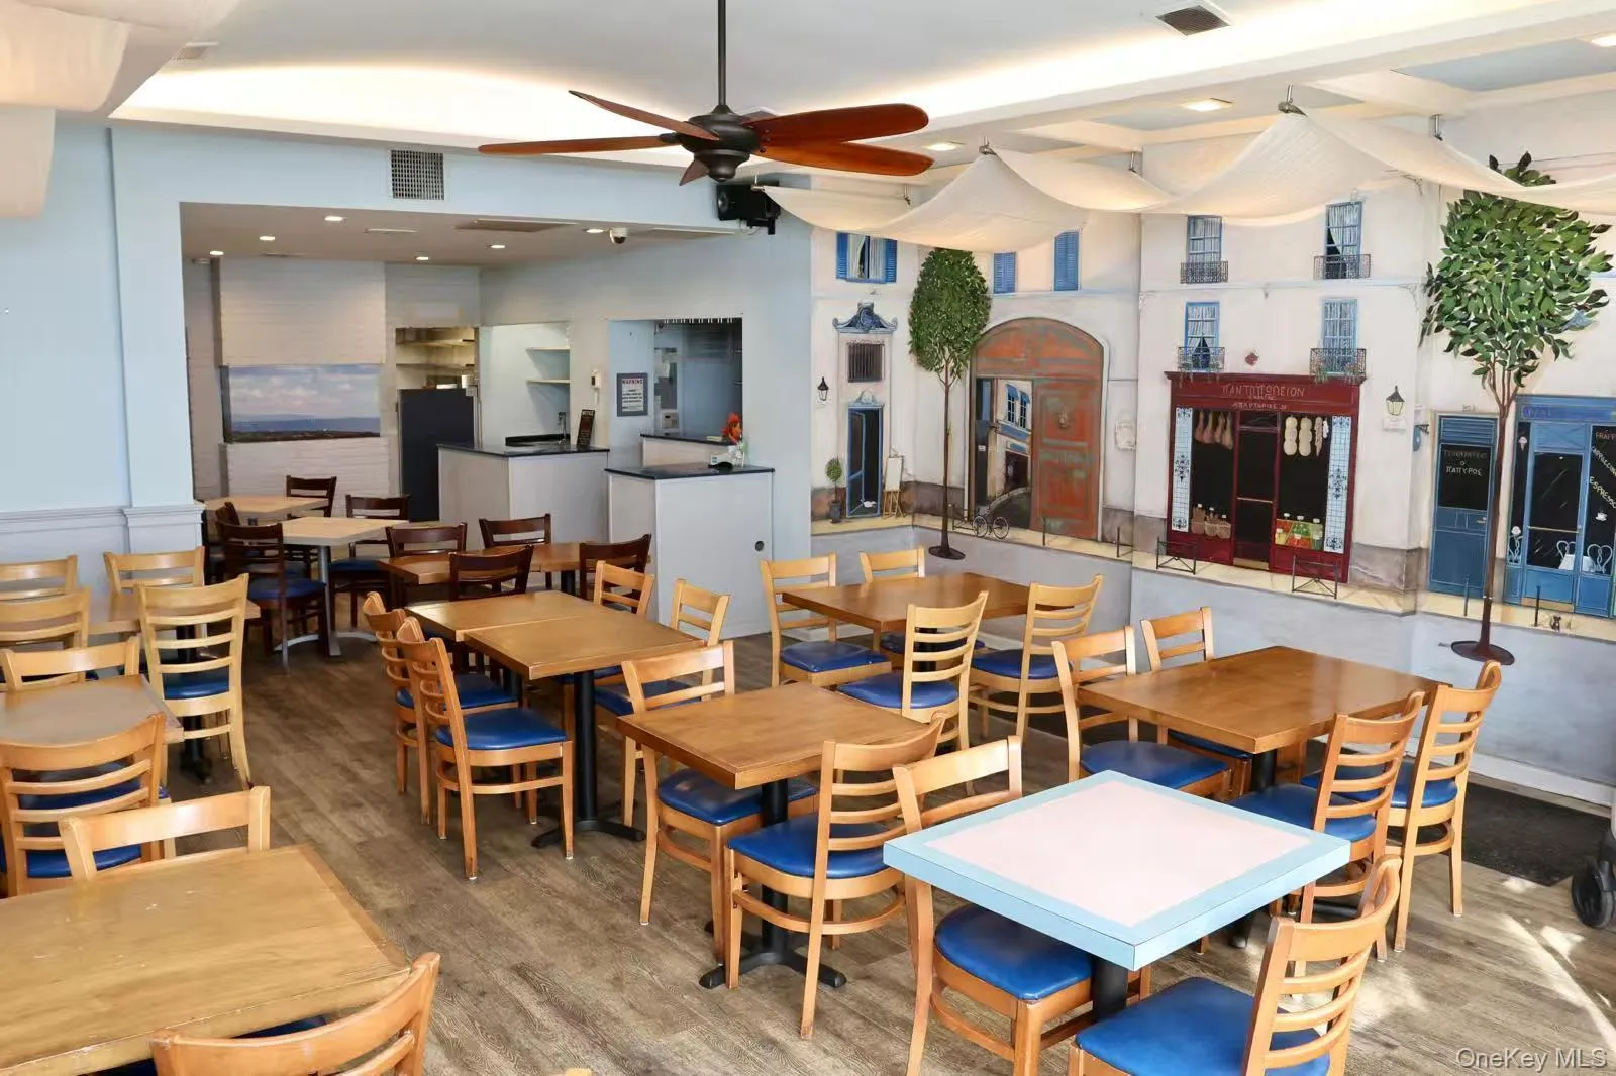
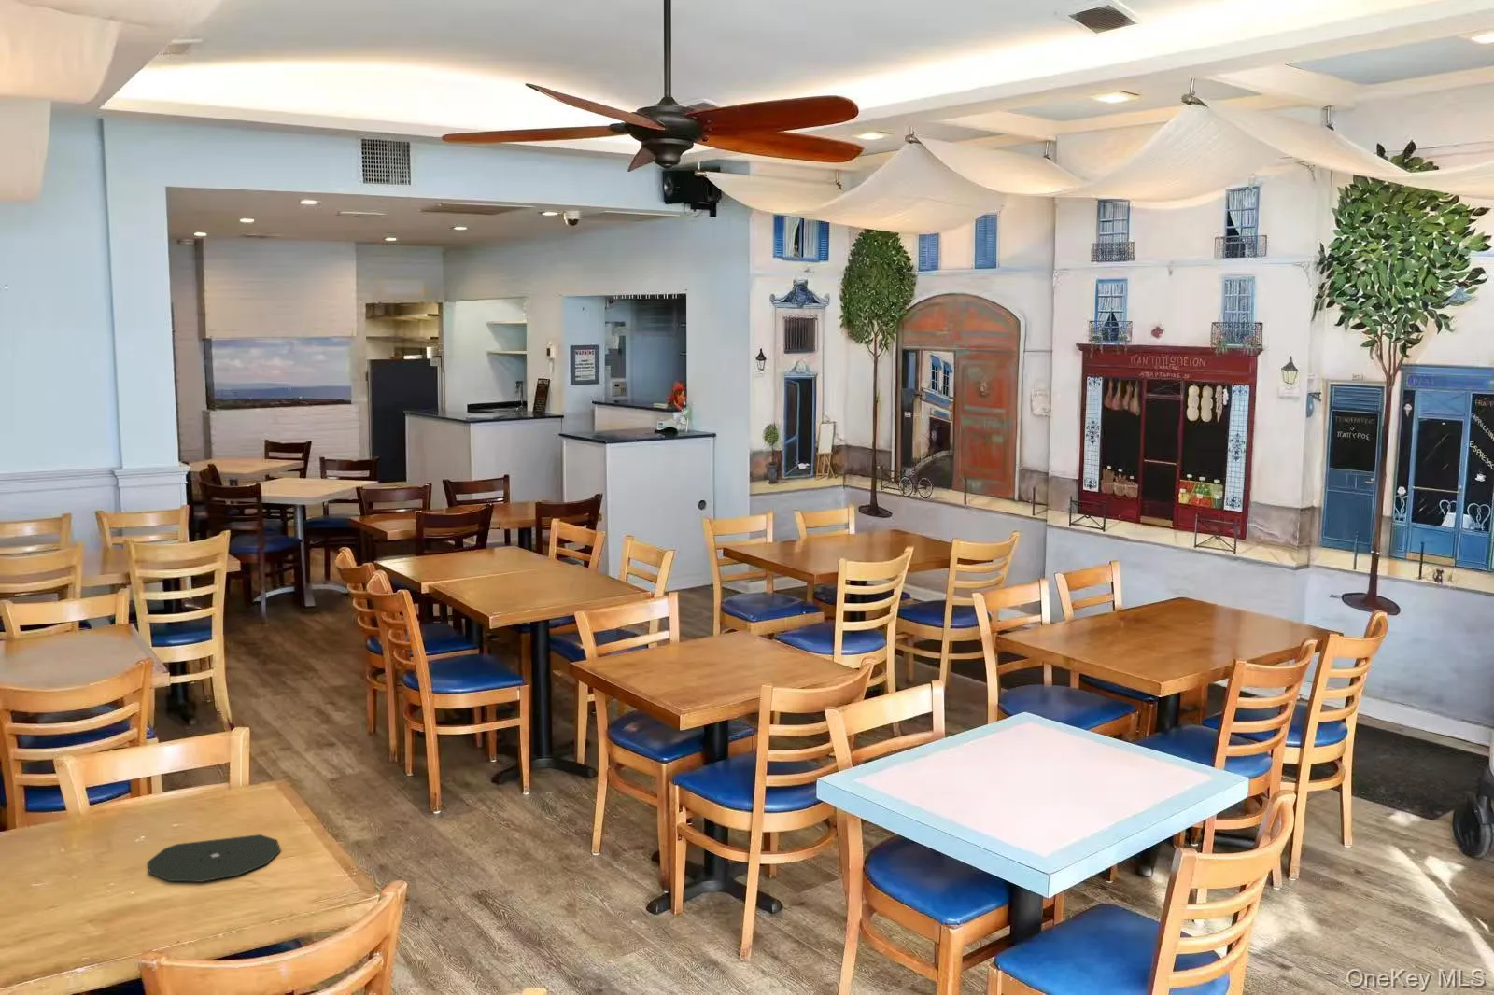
+ plate (214, 855)
